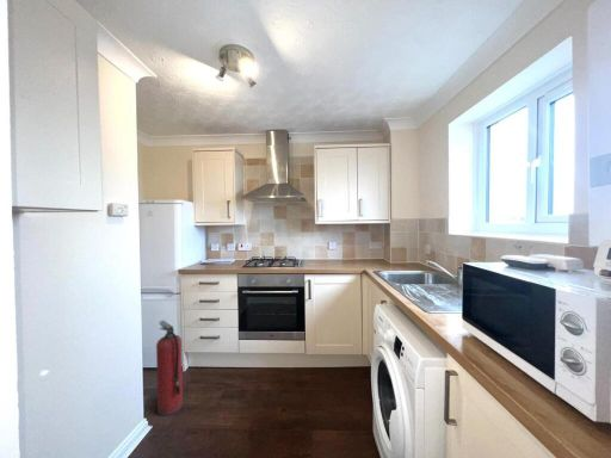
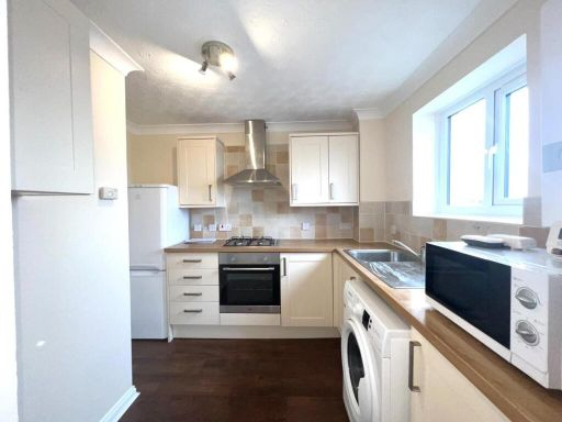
- fire extinguisher (169, 365)
